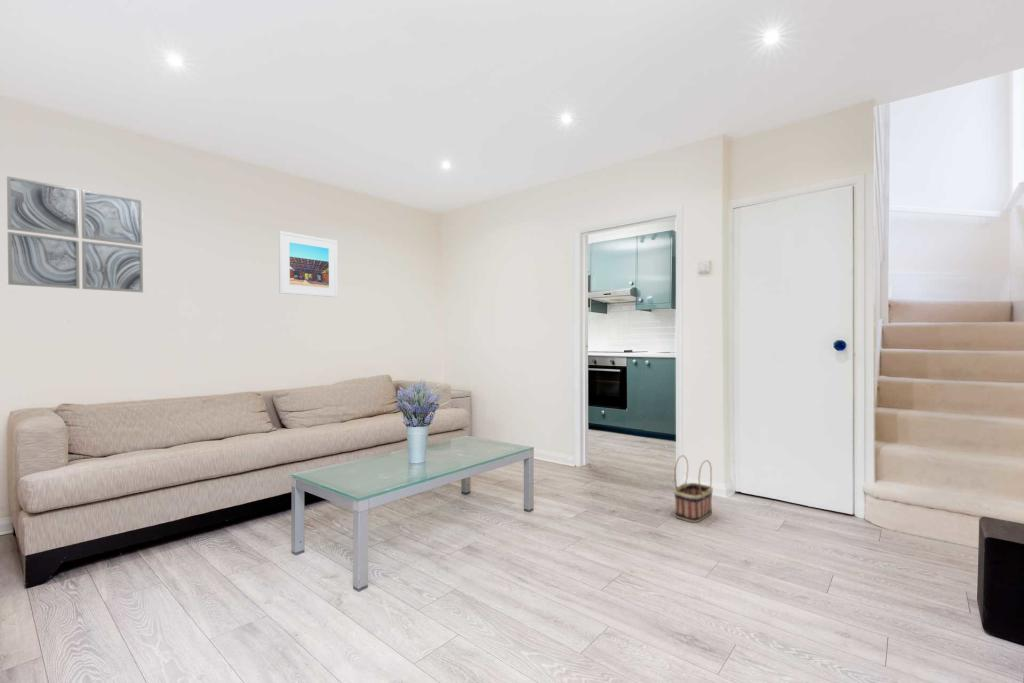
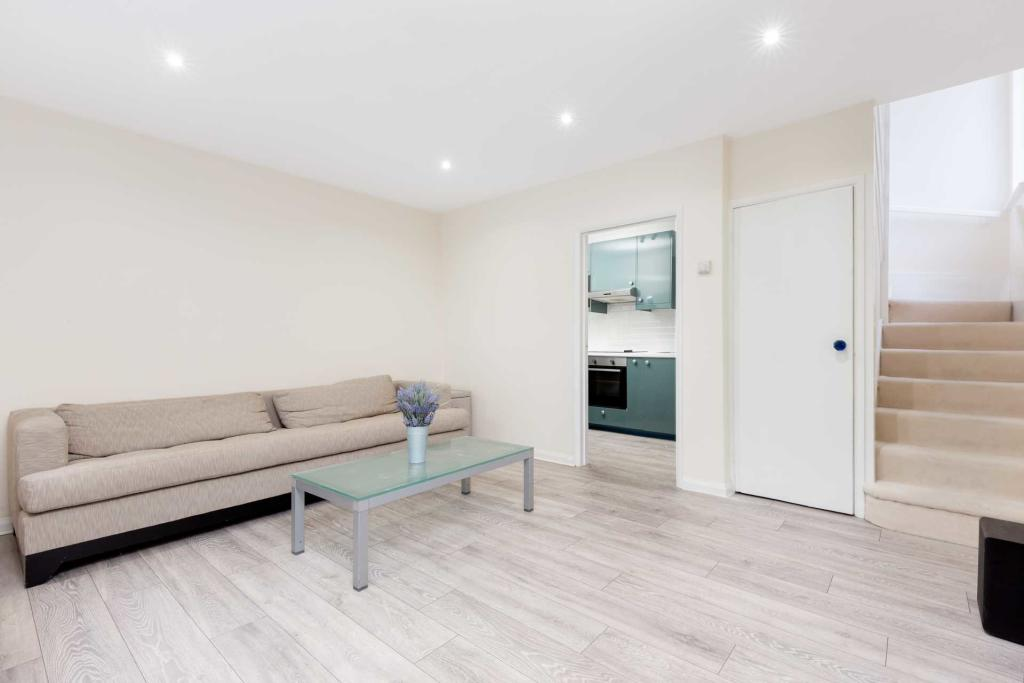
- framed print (309, 265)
- wall art (82, 238)
- basket (693, 486)
